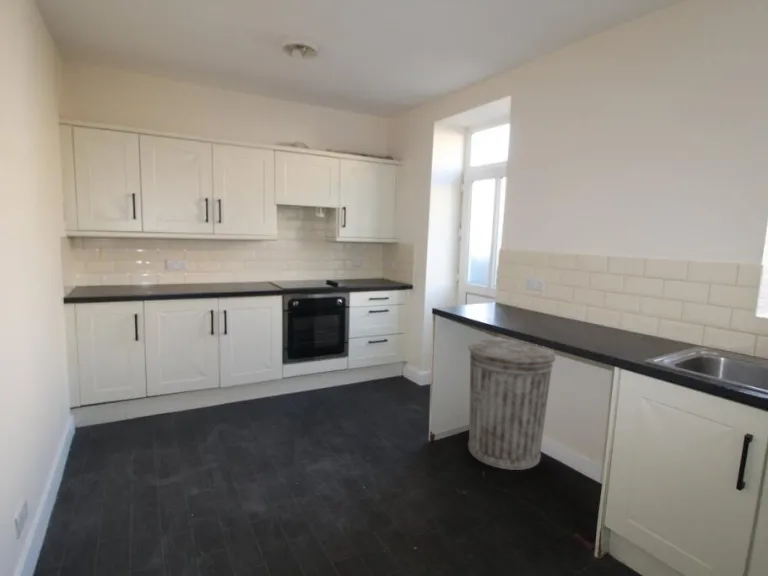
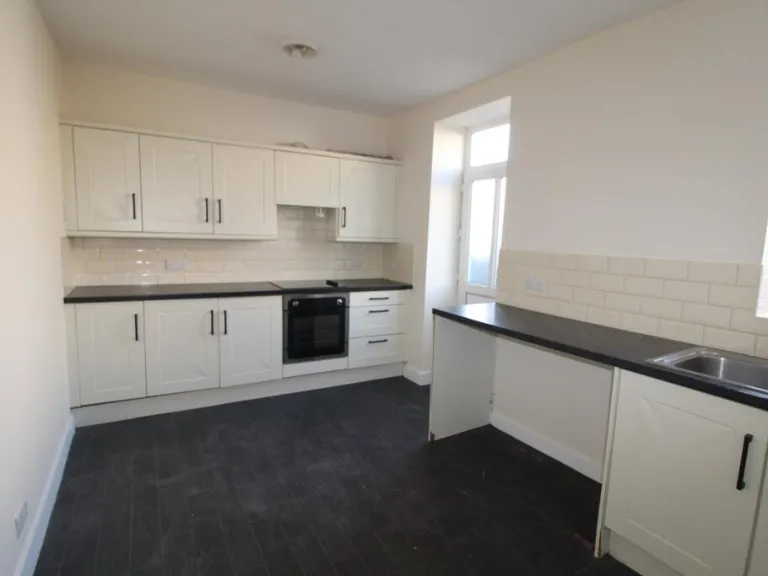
- trash can (507, 400)
